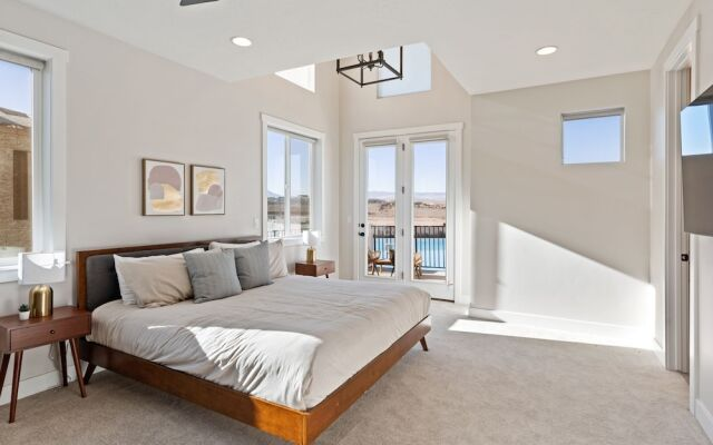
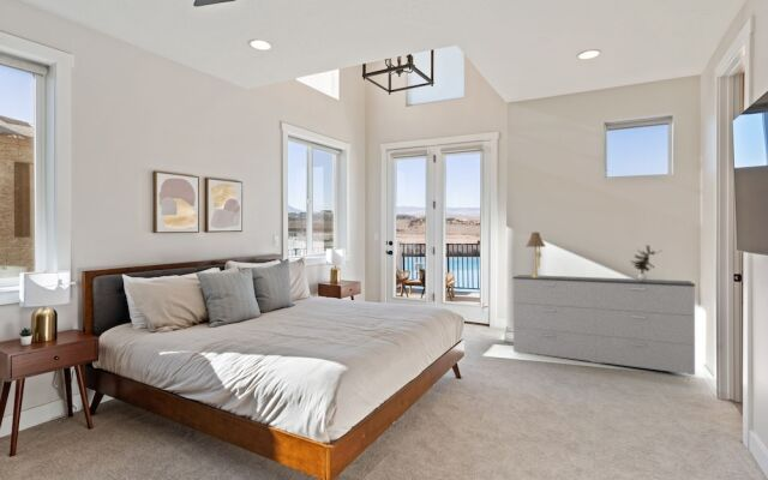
+ potted plant (646, 262)
+ table lamp (535, 252)
+ dresser (595, 318)
